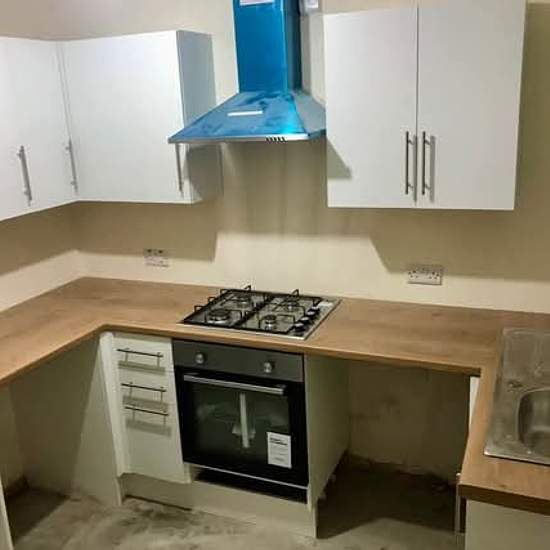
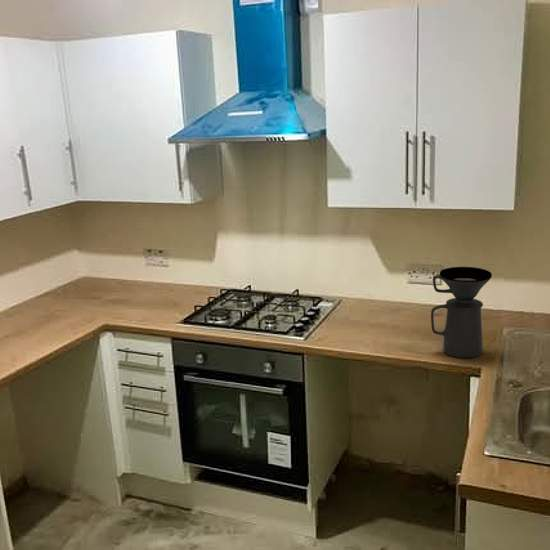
+ coffee maker (463, 313)
